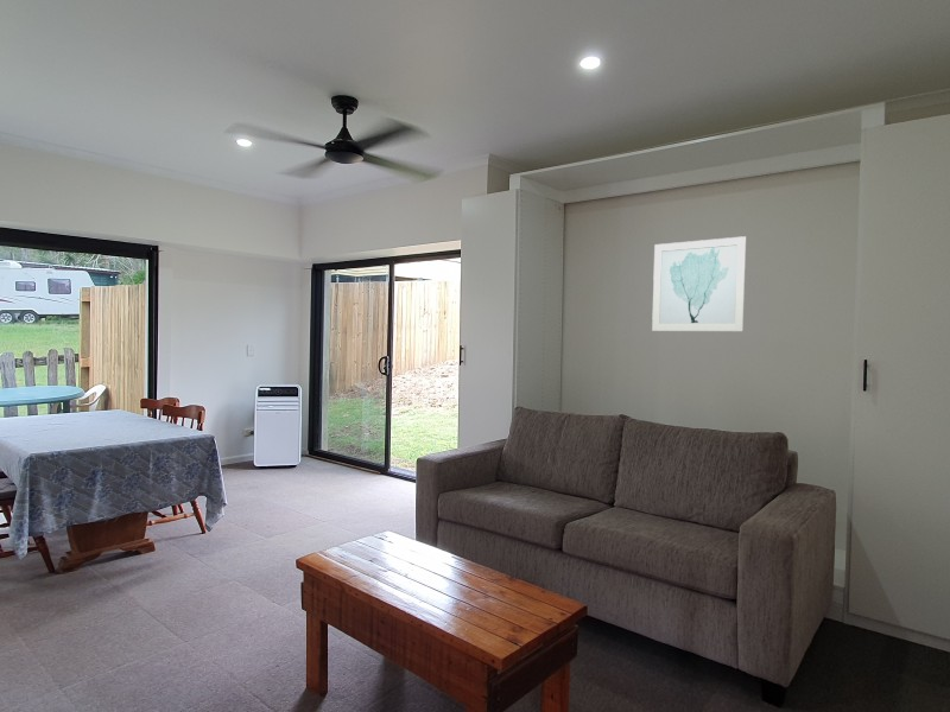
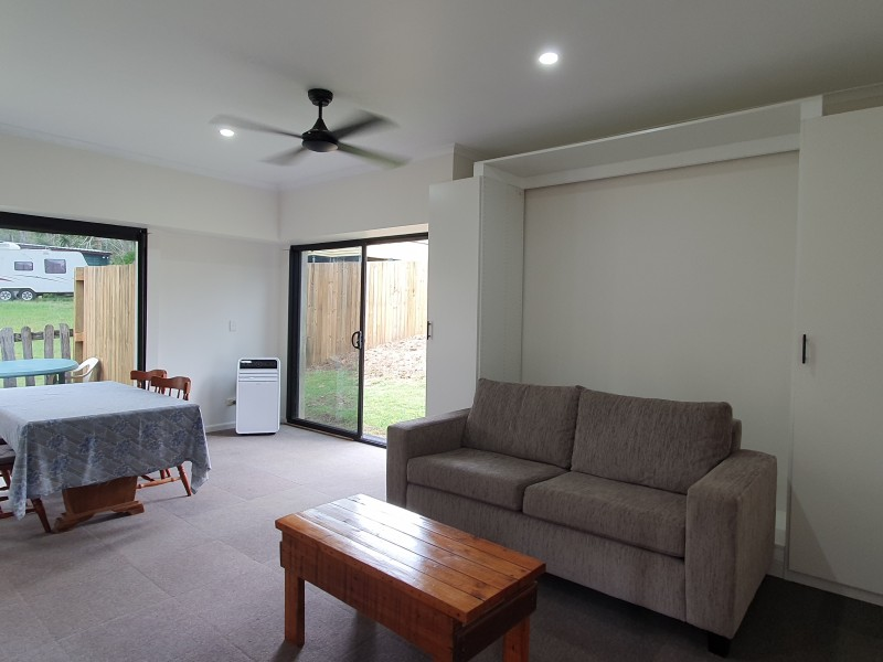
- wall art (696, 286)
